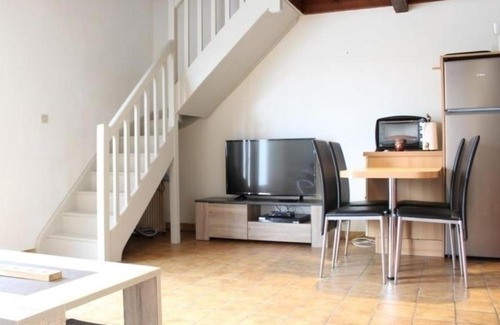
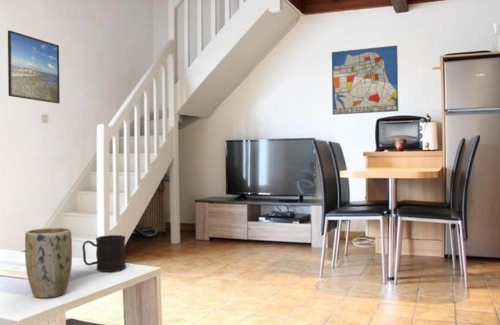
+ wall art (364, 80)
+ plant pot (49, 262)
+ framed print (35, 69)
+ mug (104, 253)
